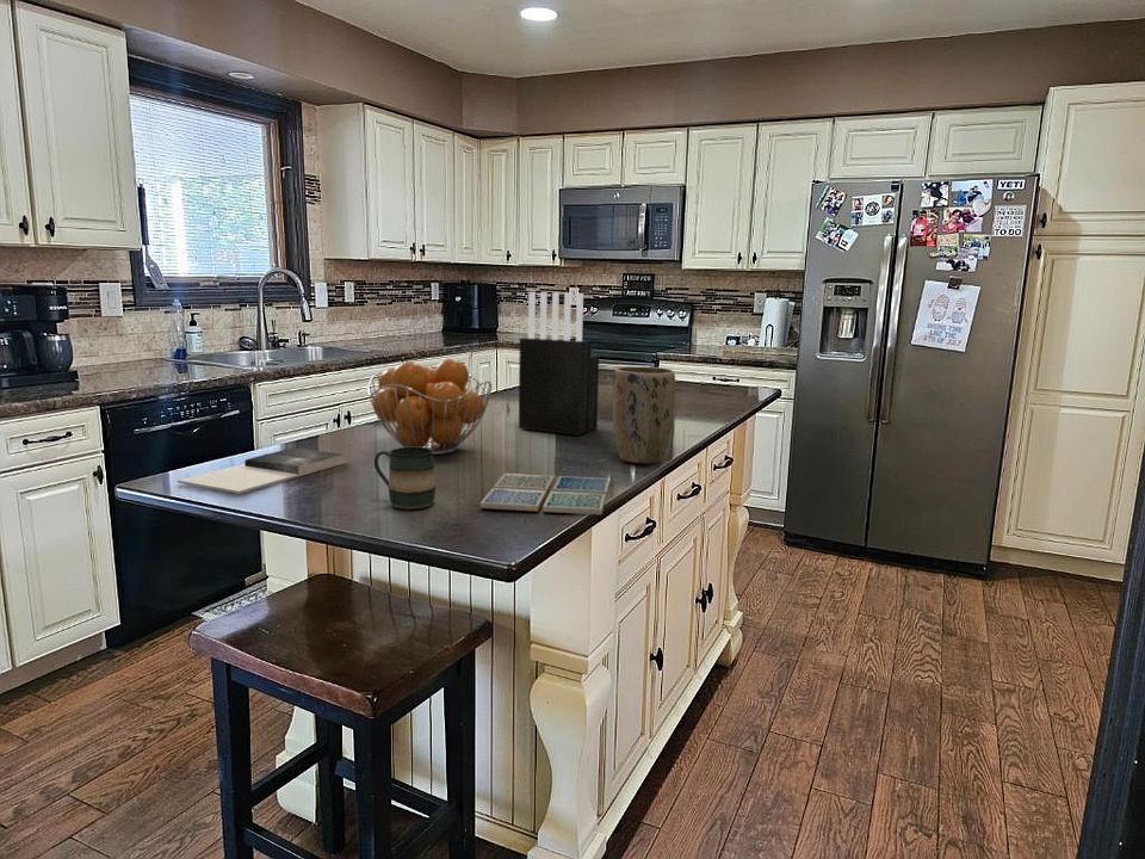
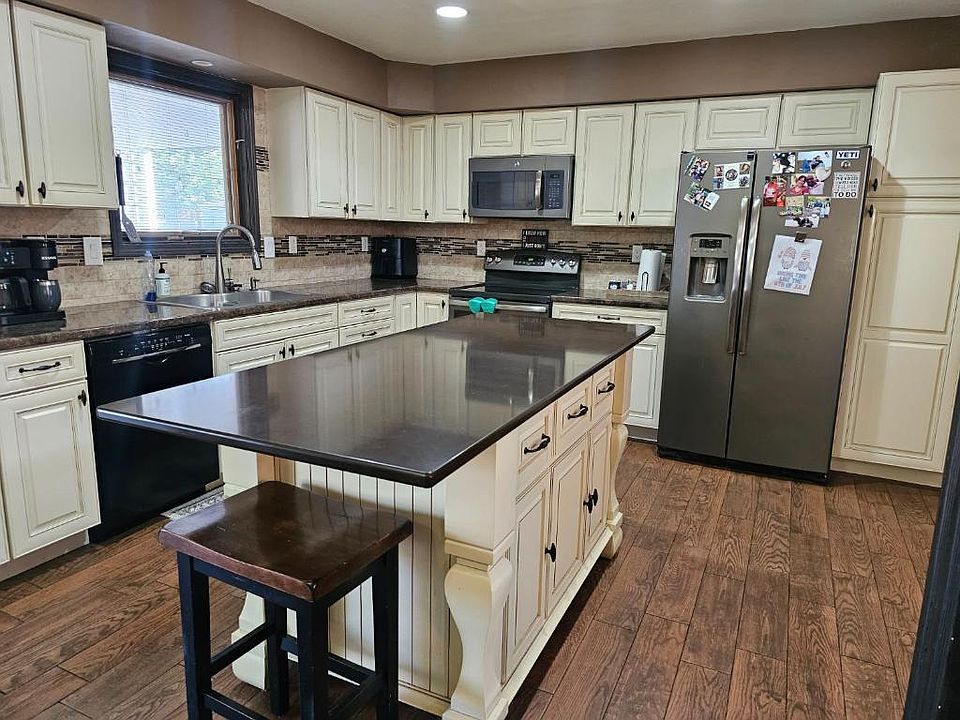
- book (266, 465)
- mug (403, 476)
- knife block (561, 361)
- drink coaster (550, 493)
- plant pot (643, 414)
- fruit basket (431, 404)
